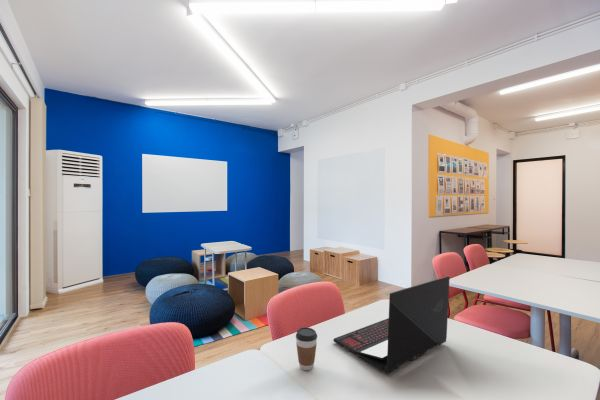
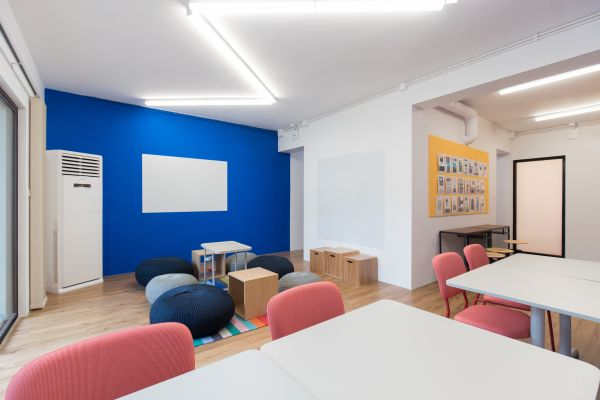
- laptop (390, 309)
- coffee cup (306, 348)
